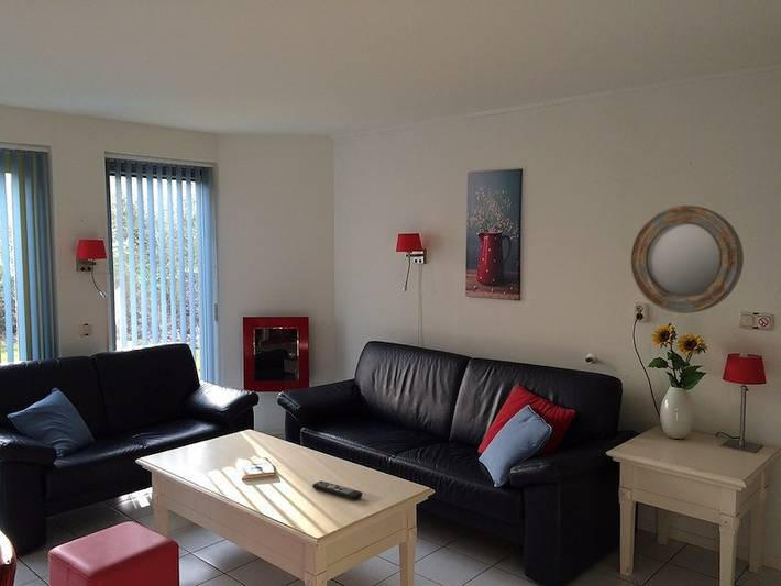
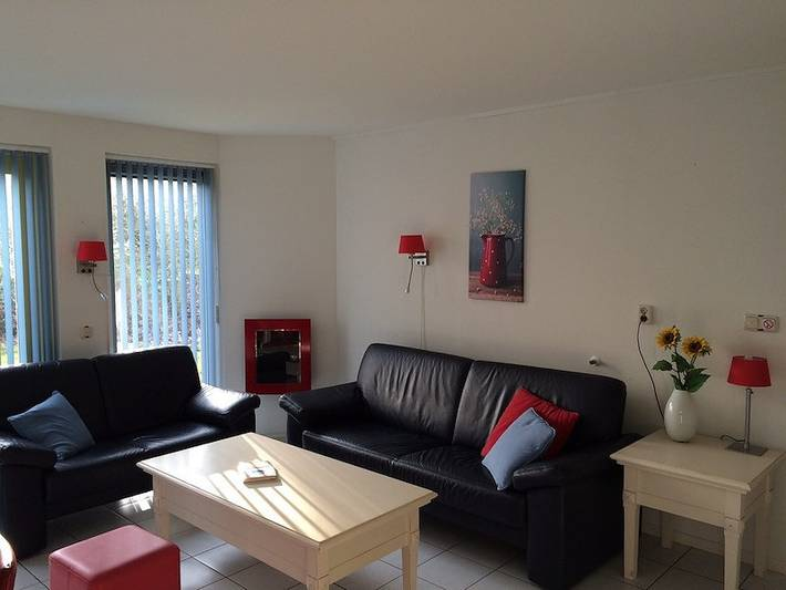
- remote control (337, 490)
- home mirror (683, 259)
